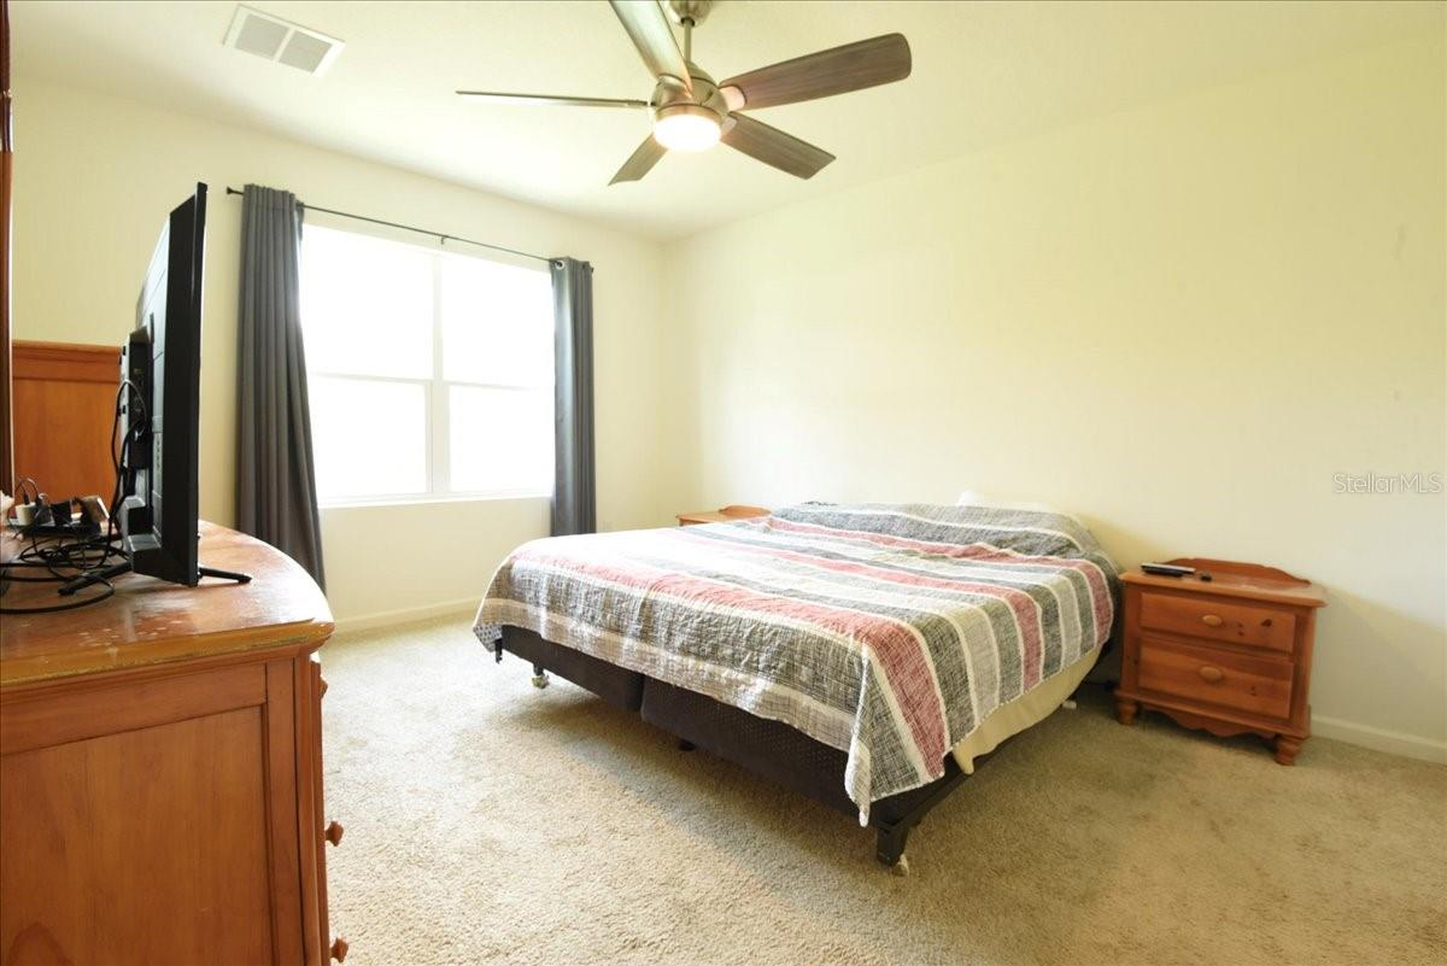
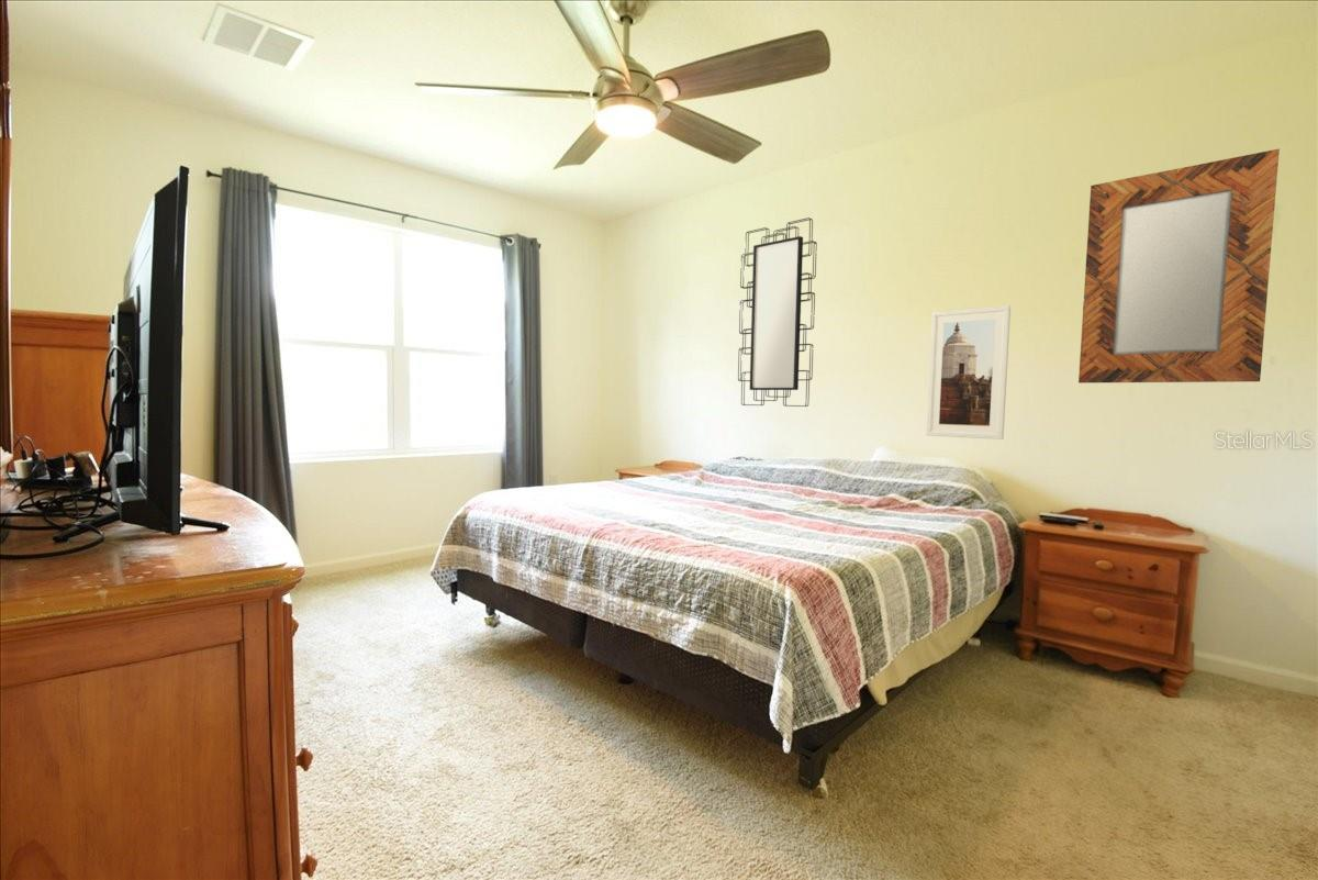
+ home mirror (1170, 277)
+ mirror (774, 316)
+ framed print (965, 374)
